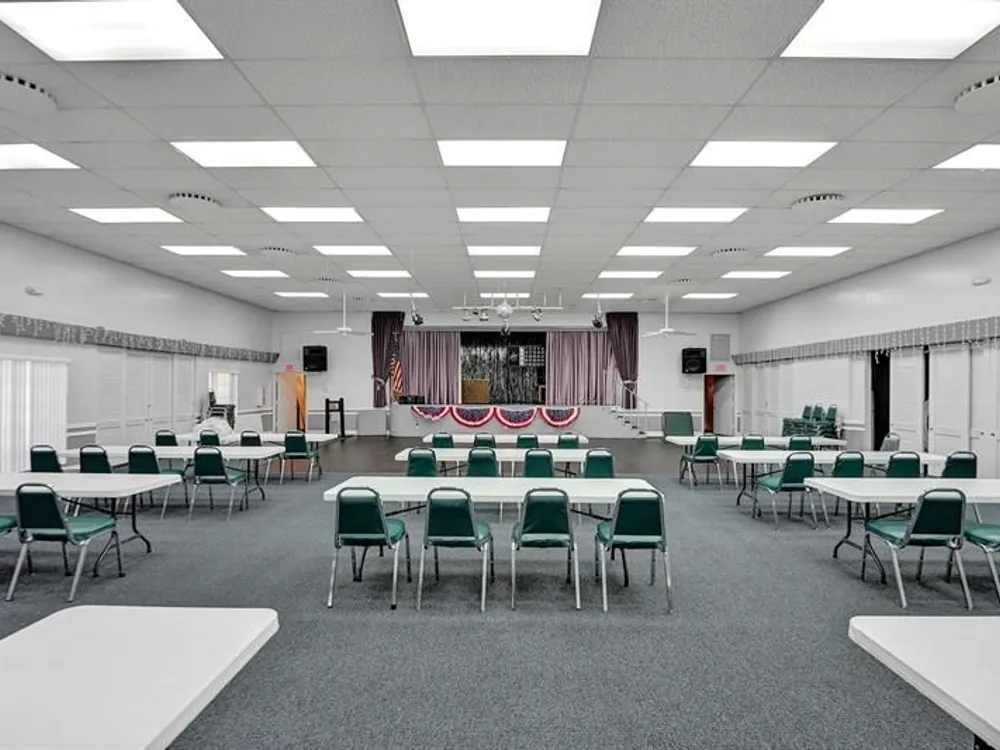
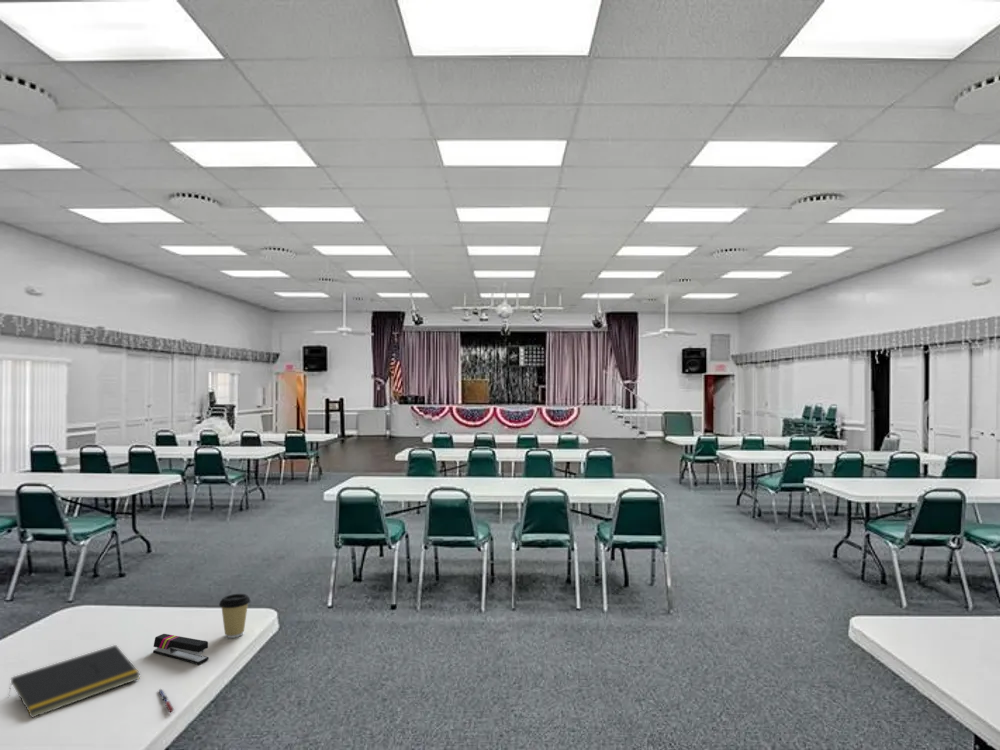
+ pen (165, 699)
+ notepad (77, 678)
+ stapler (180, 646)
+ coffee cup (234, 615)
